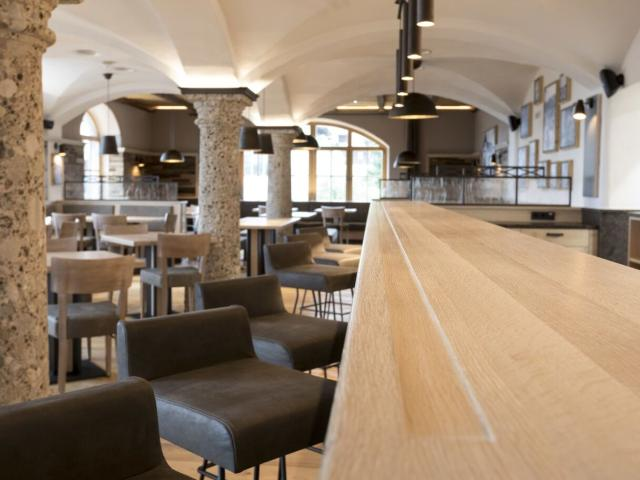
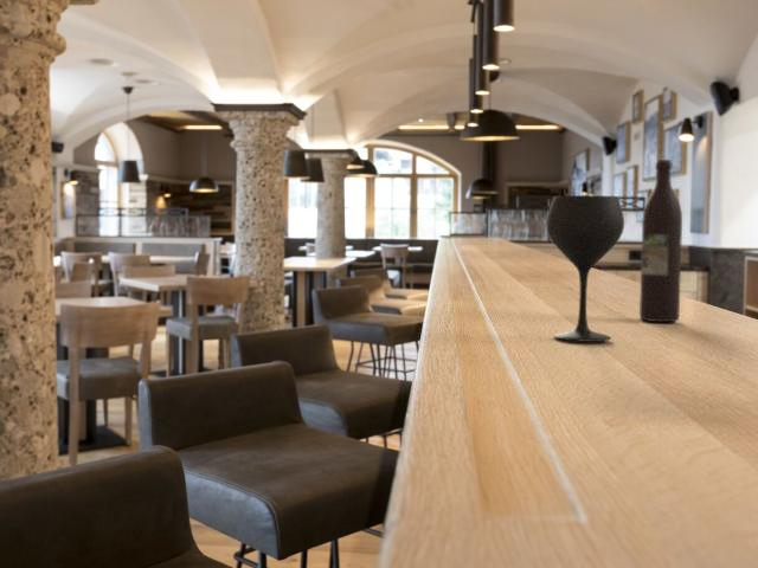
+ wine glass (583, 267)
+ wine bottle (661, 240)
